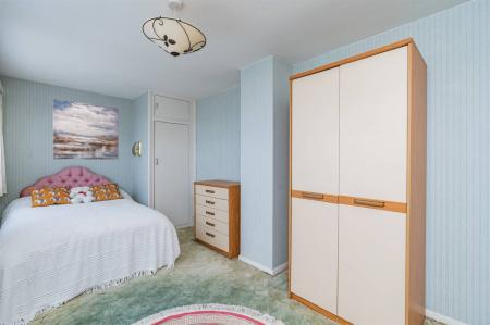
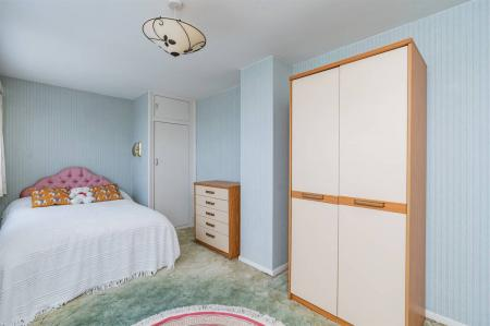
- wall art (88, 132)
